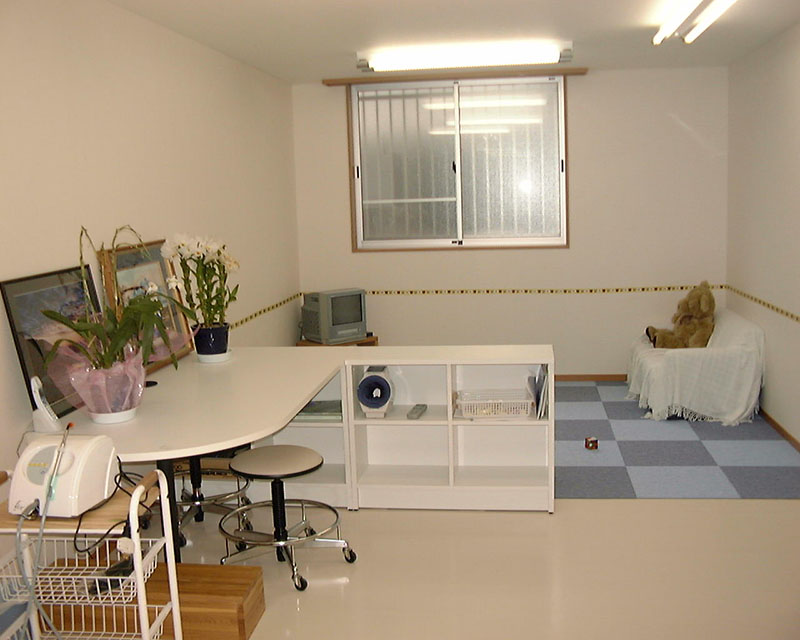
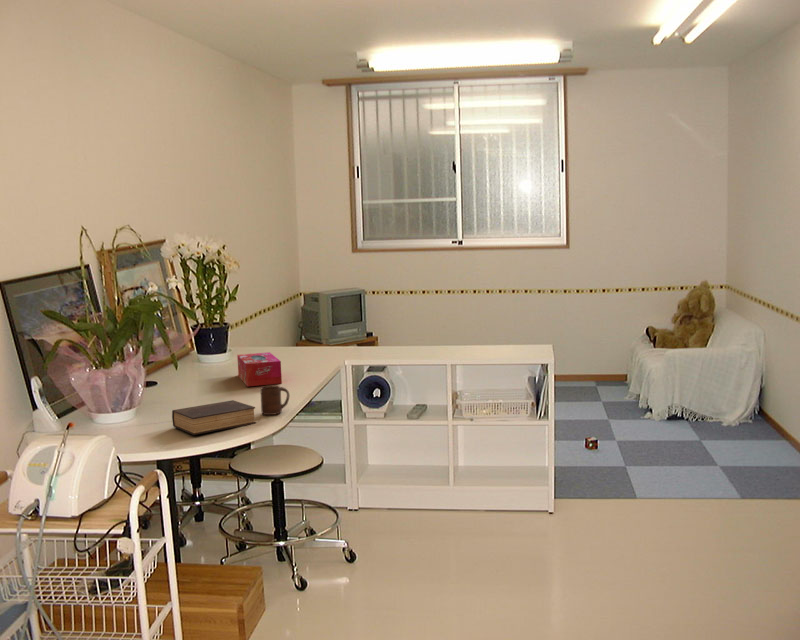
+ book (213, 416)
+ tissue box (258, 368)
+ cup (273, 399)
